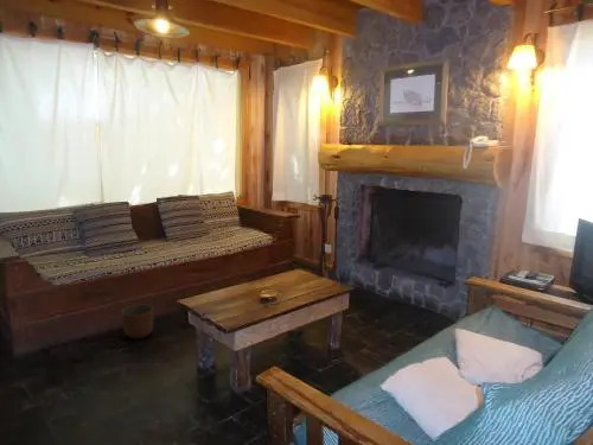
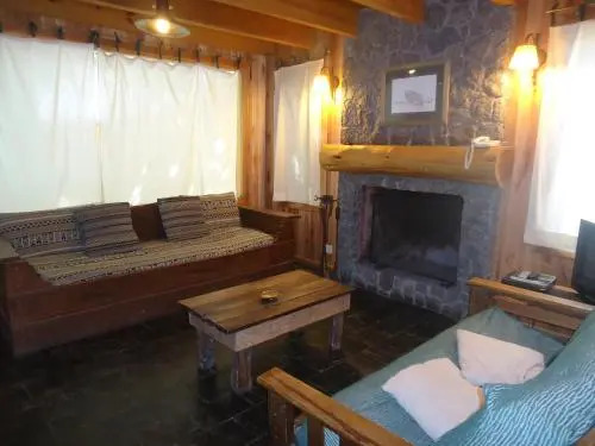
- planter (138, 322)
